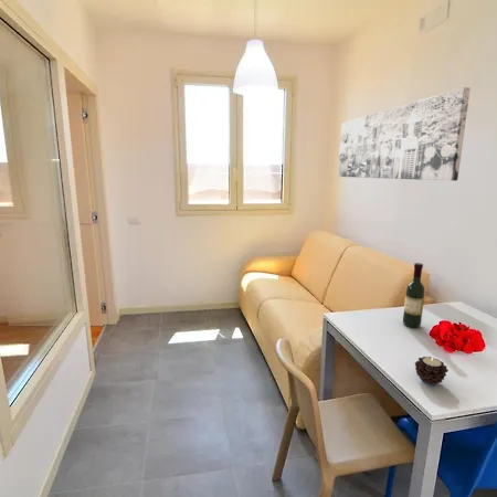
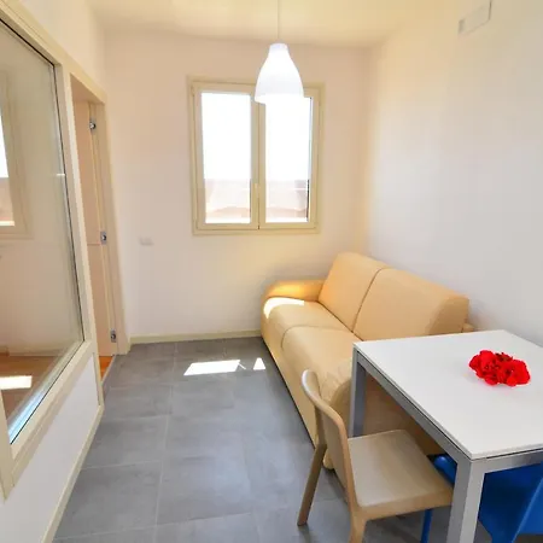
- wine bottle (414, 295)
- wall art (384, 145)
- candle (431, 369)
